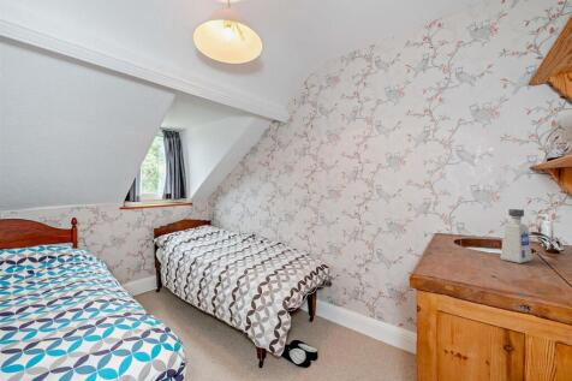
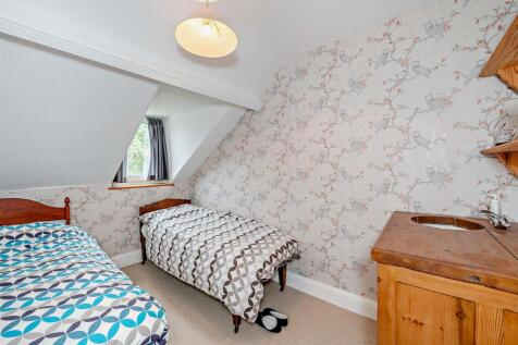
- soap dispenser (516, 234)
